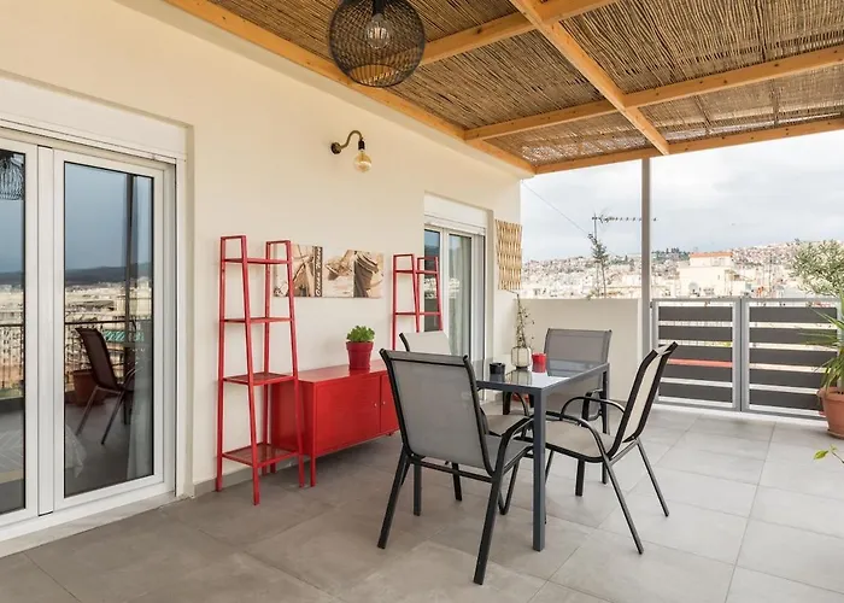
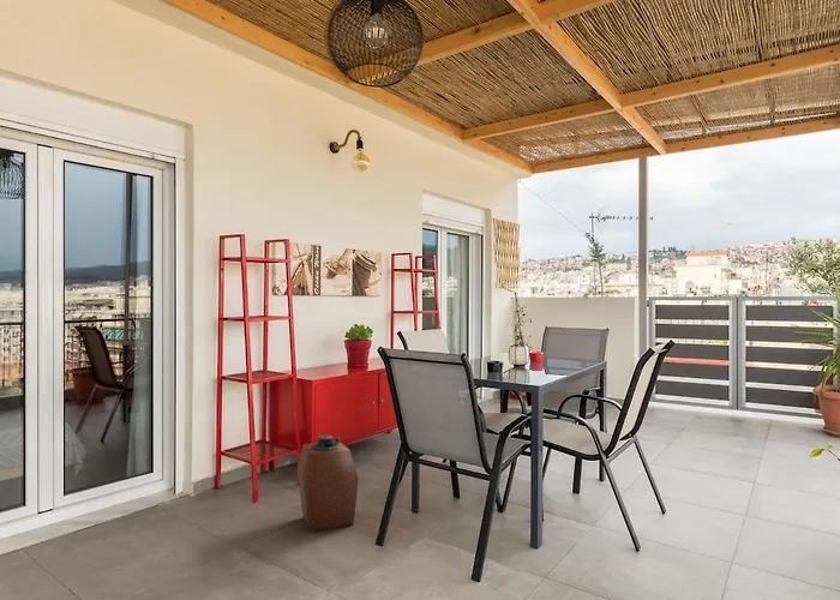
+ speaker (328, 478)
